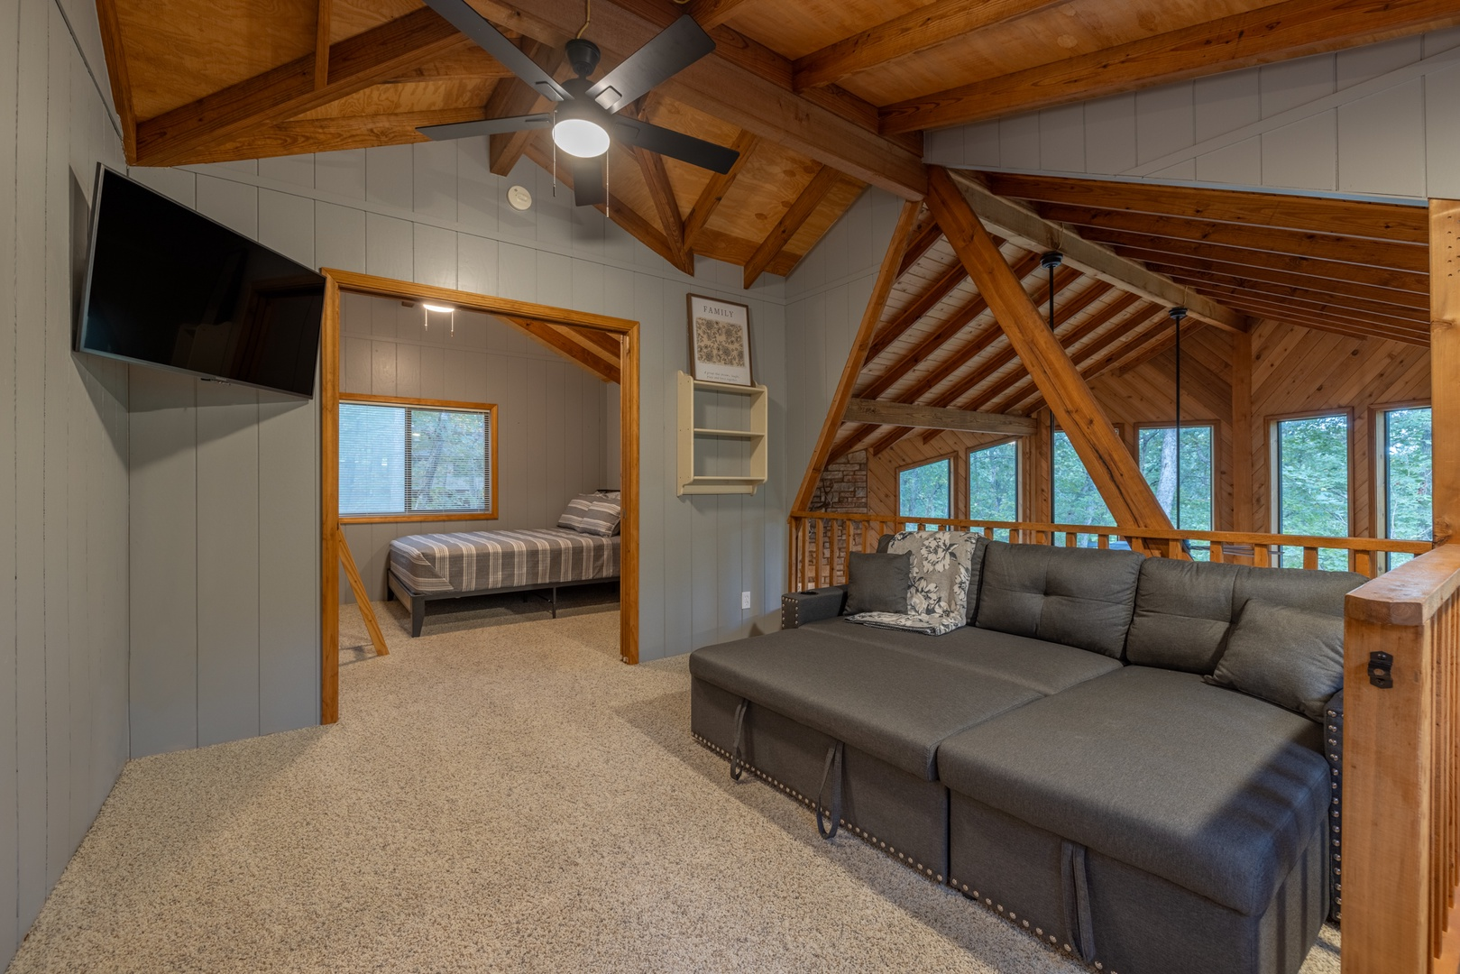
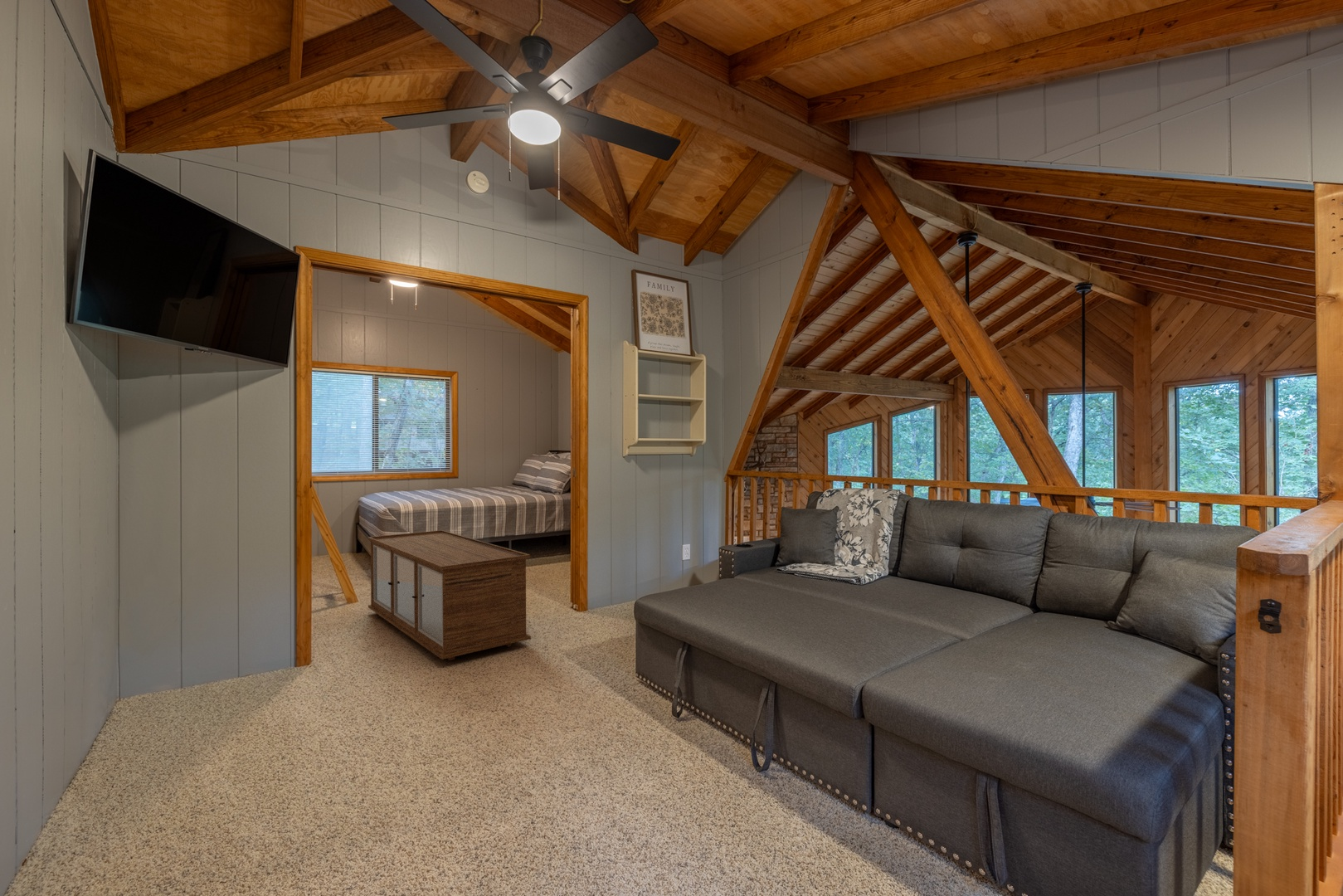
+ storage cabinet (441, 587)
